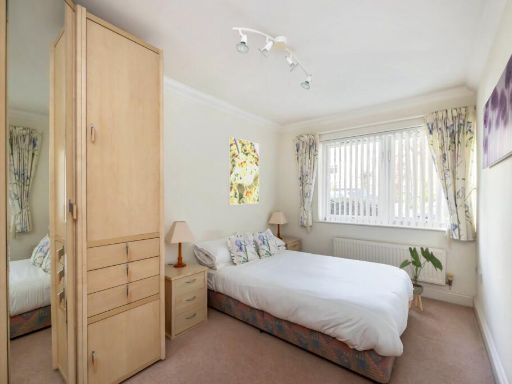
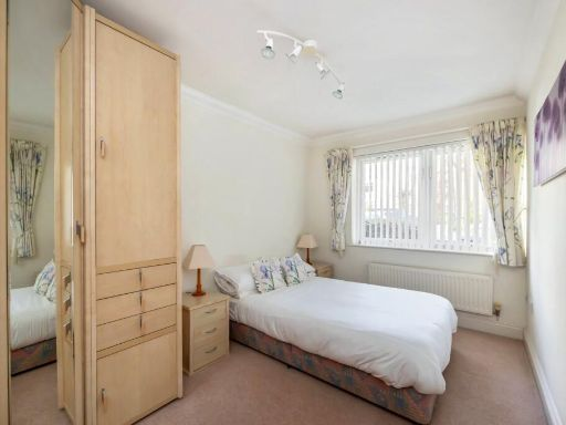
- house plant (417, 277)
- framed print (244, 172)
